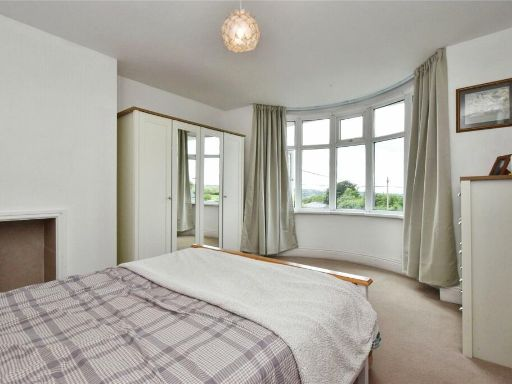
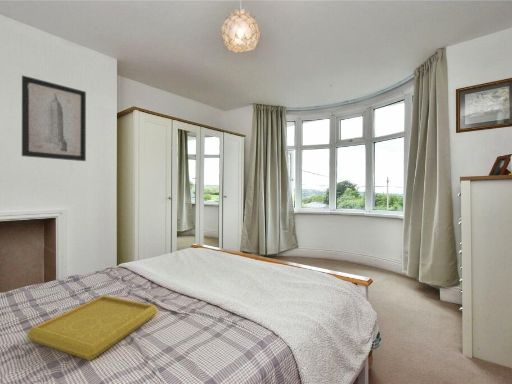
+ wall art (56, 121)
+ serving tray (98, 321)
